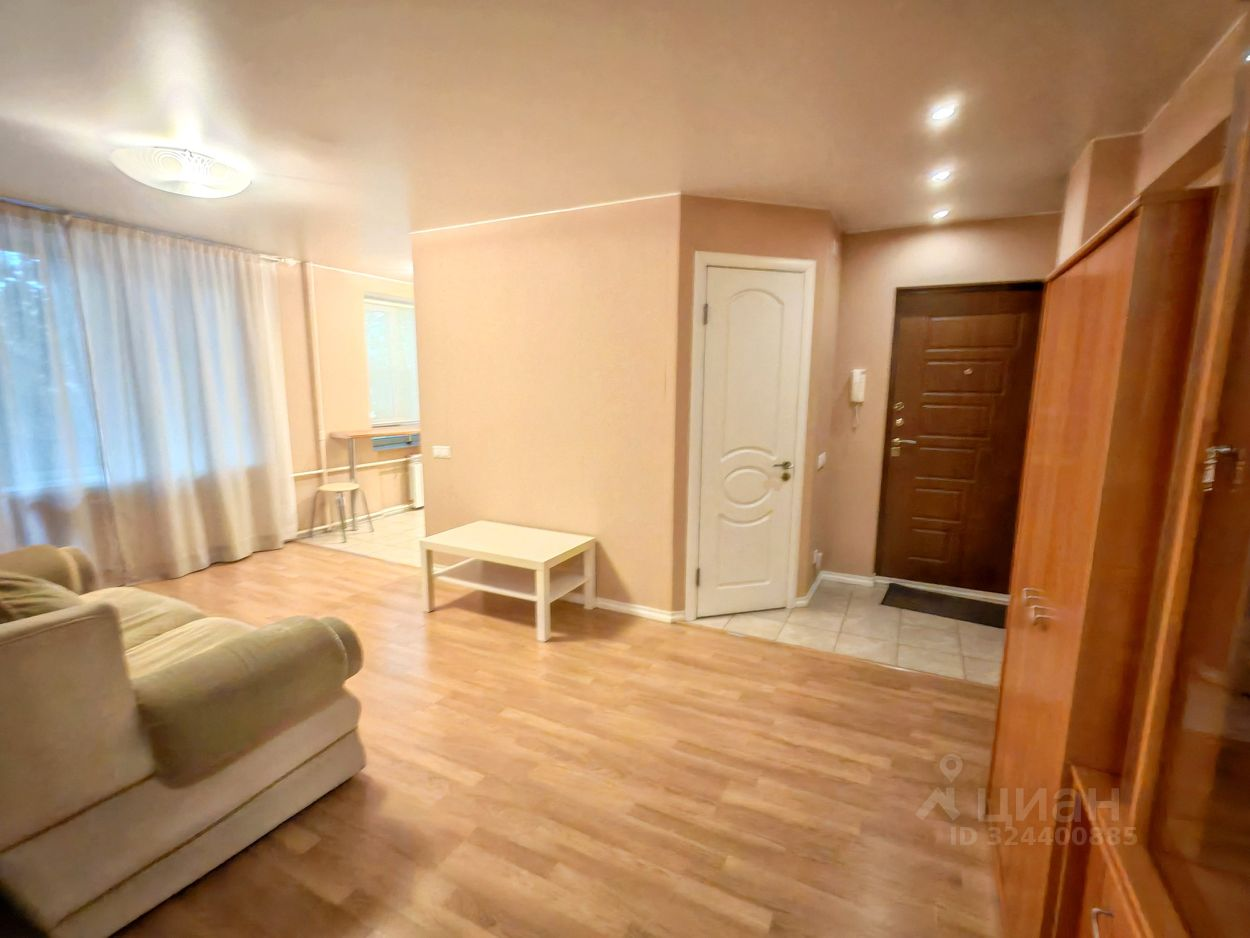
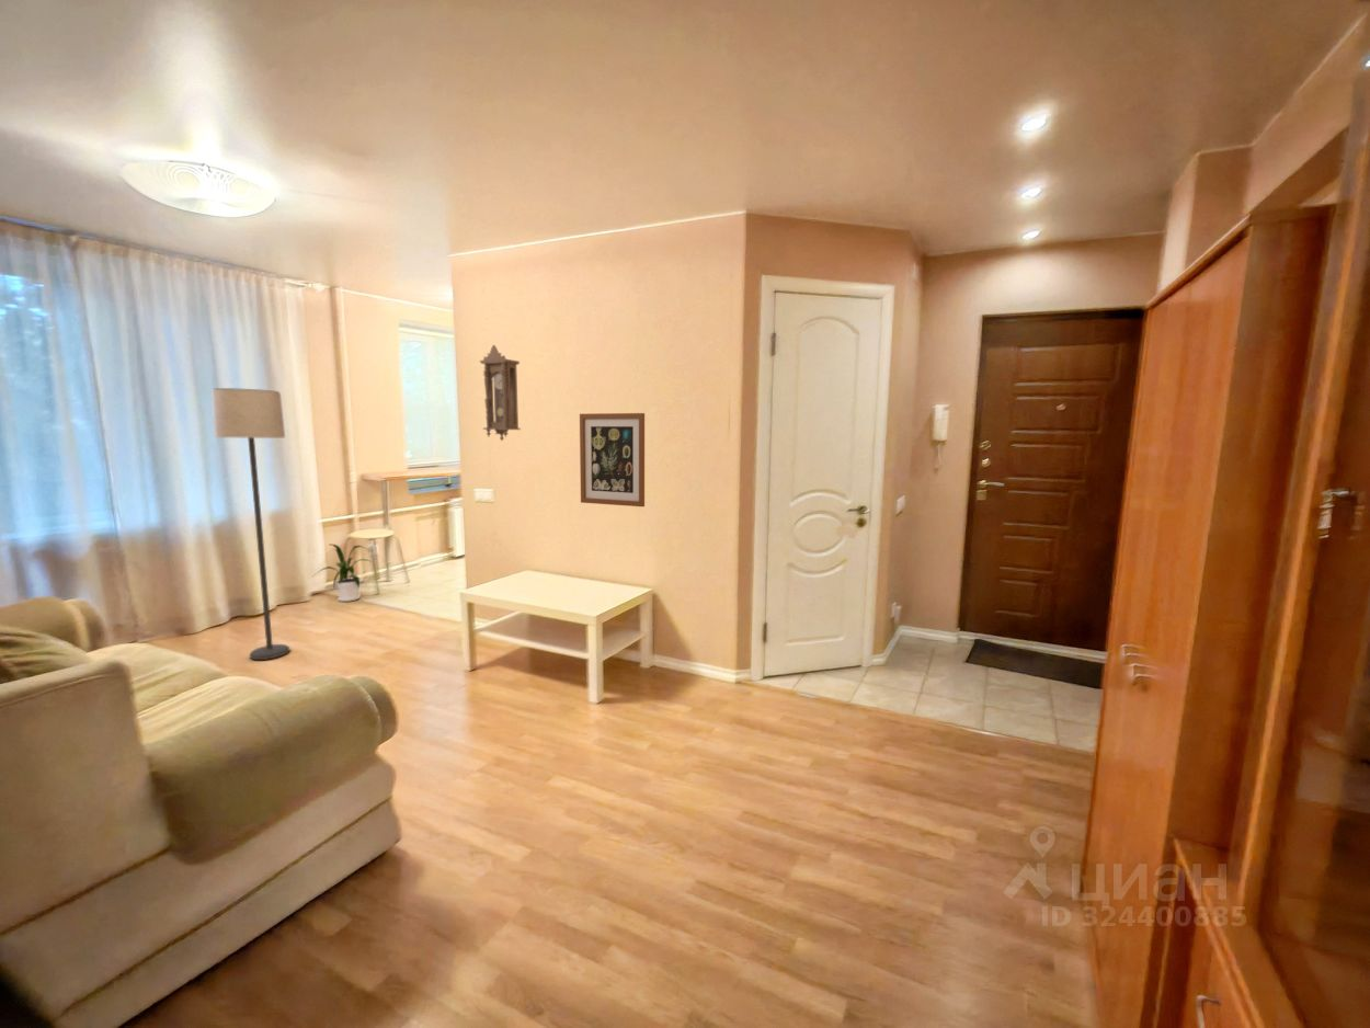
+ wall art (612, 459)
+ lamp (259, 526)
+ house plant (345, 570)
+ pendulum clock (500, 393)
